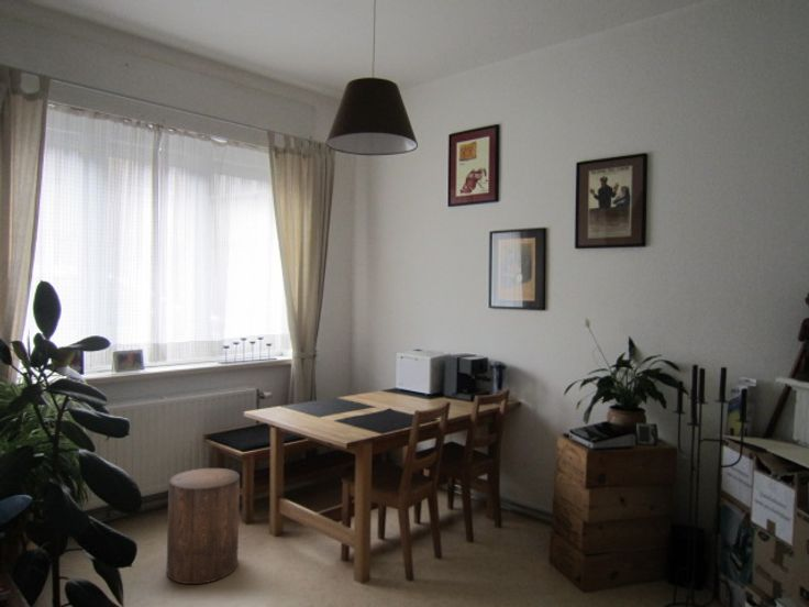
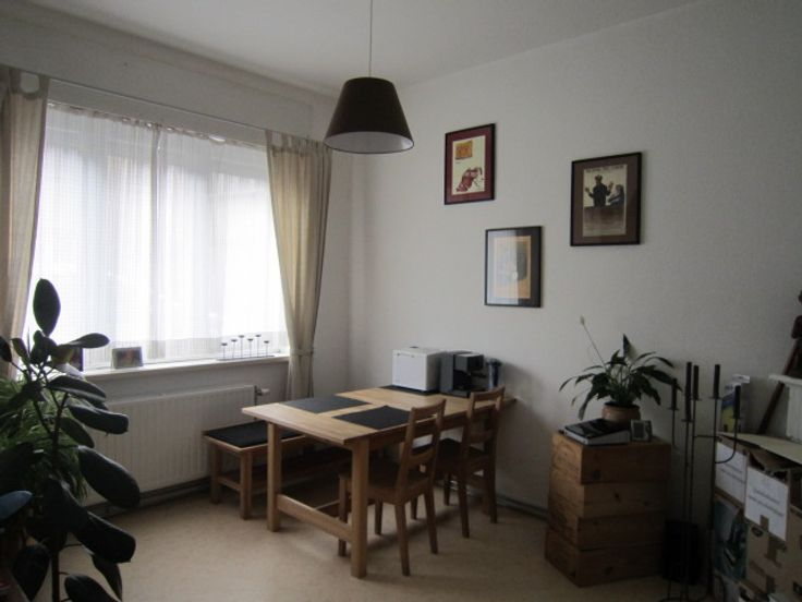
- stool (203, 522)
